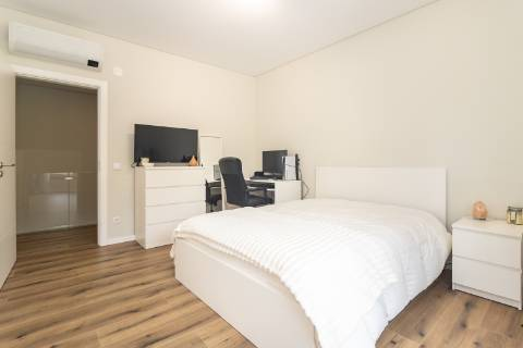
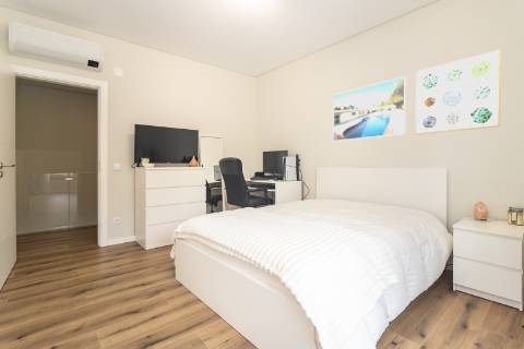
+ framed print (365, 112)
+ wall art (453, 96)
